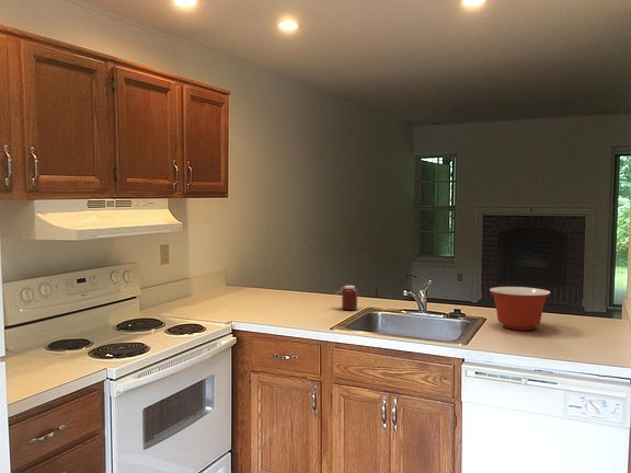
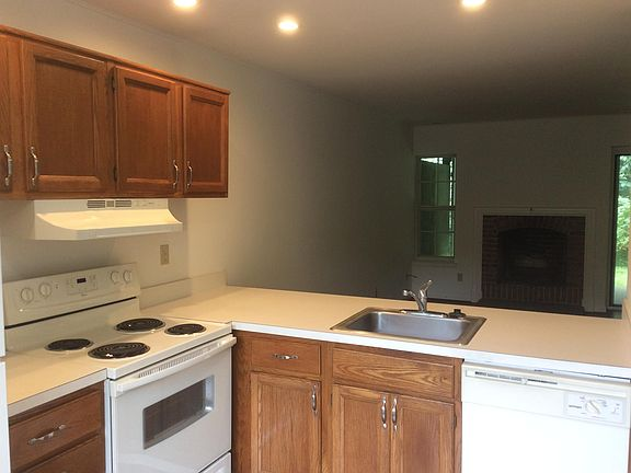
- mixing bowl (518, 309)
- jar (346, 297)
